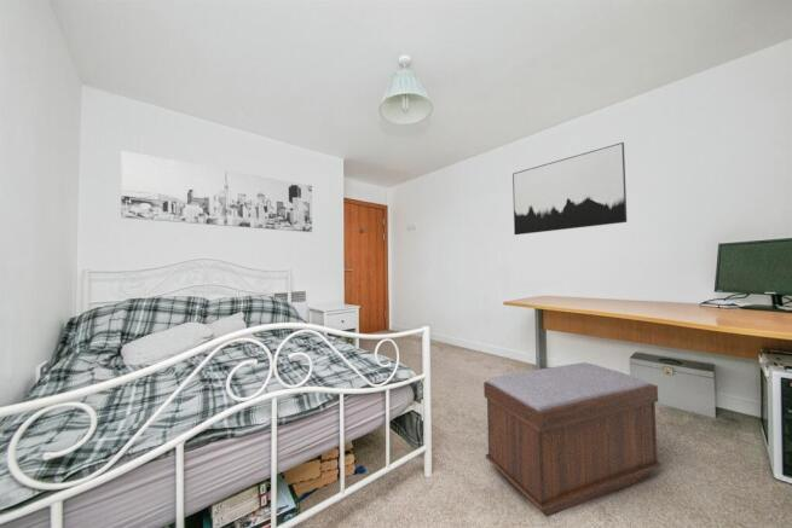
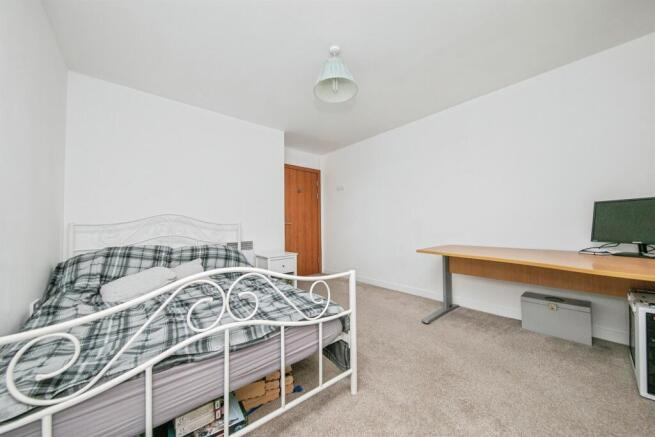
- bench (568, 424)
- wall art (233, 198)
- wall art (561, 195)
